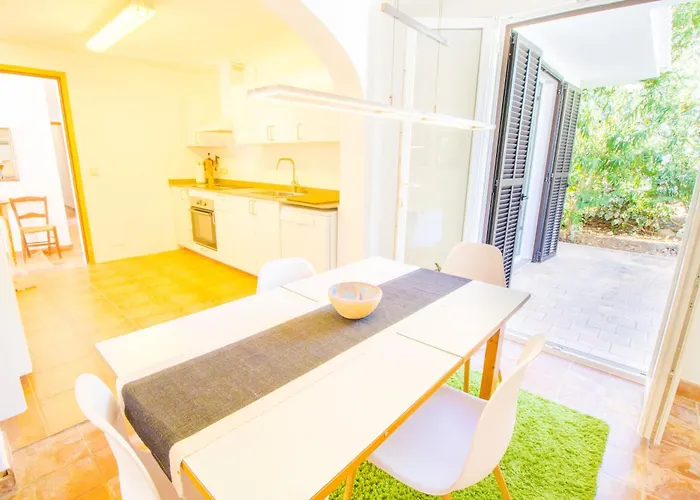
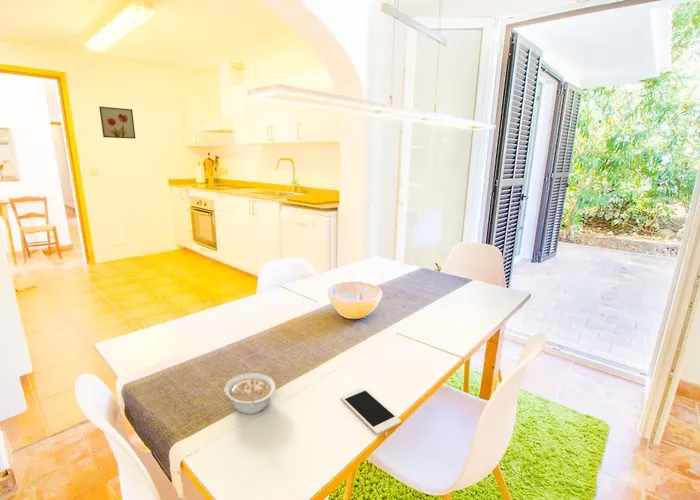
+ cell phone (369, 409)
+ wall art (117, 123)
+ legume (251, 394)
